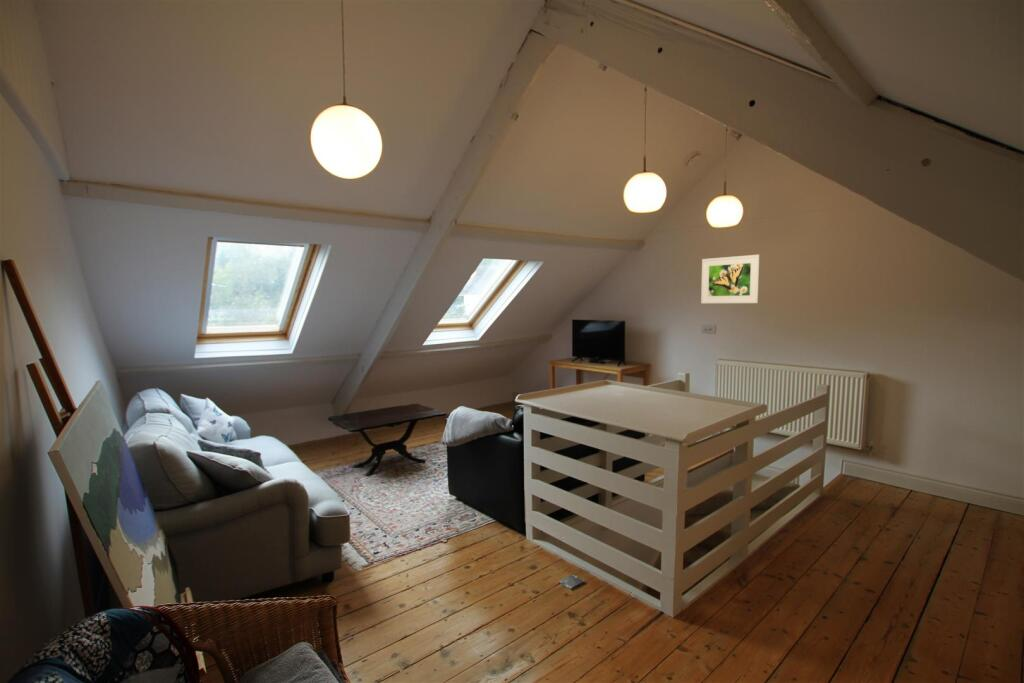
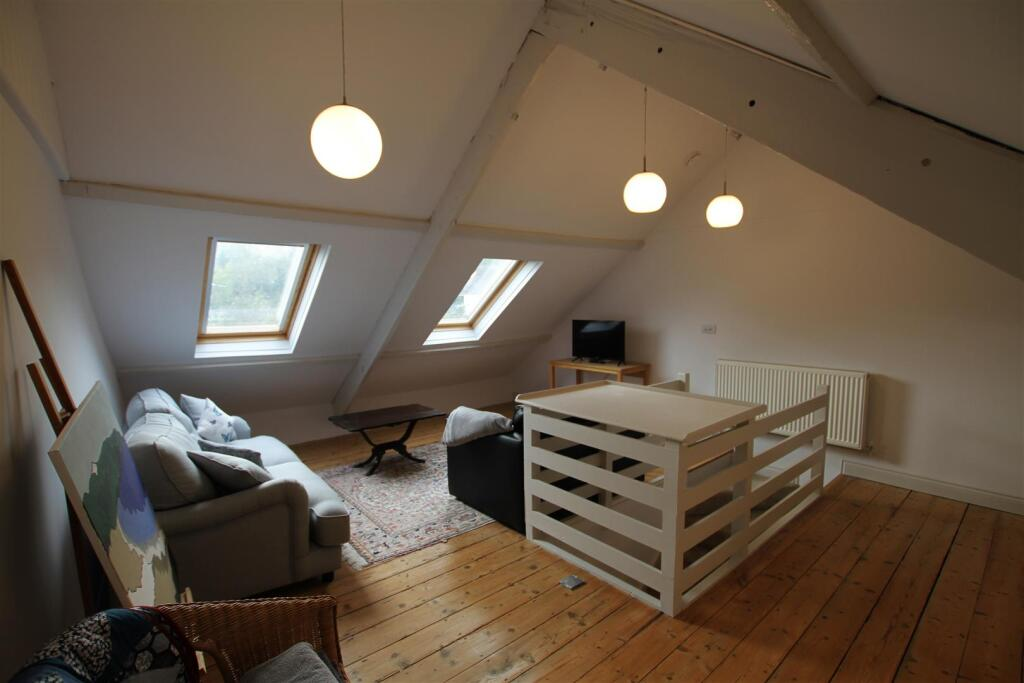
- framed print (729, 280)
